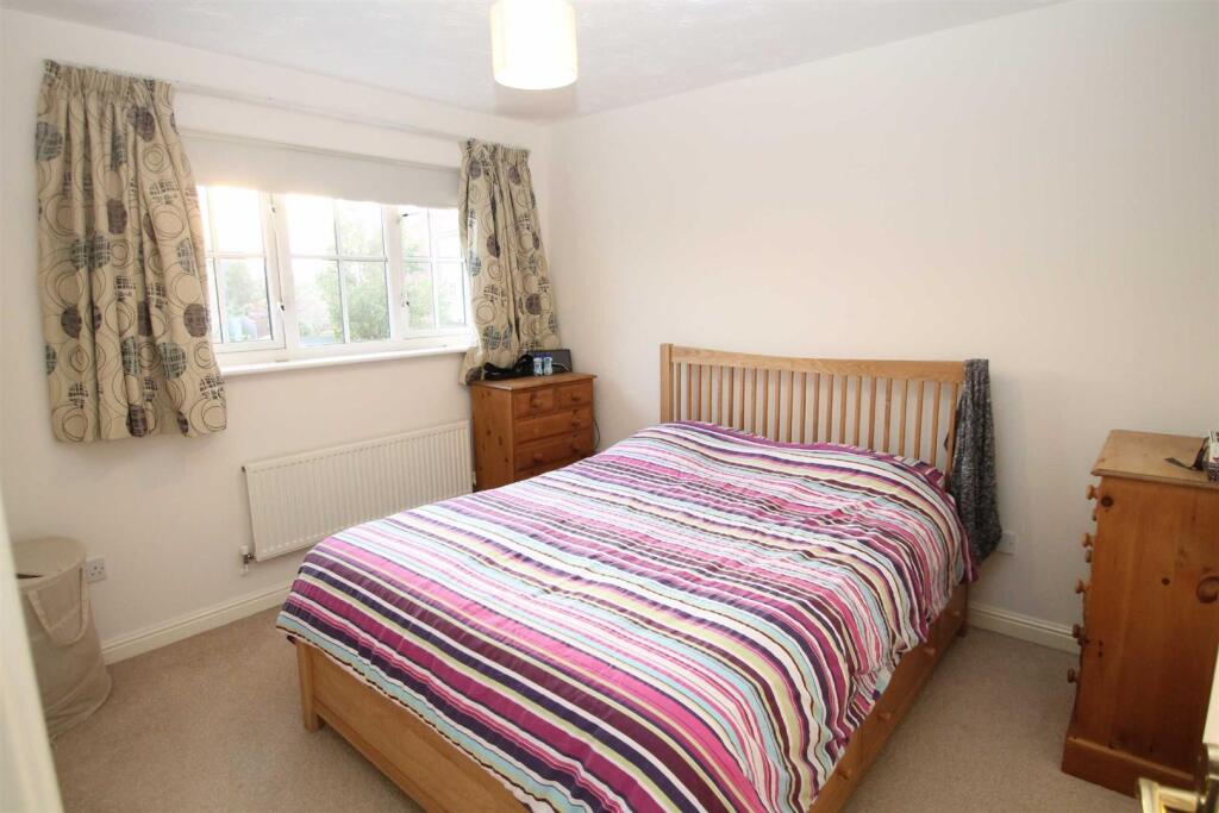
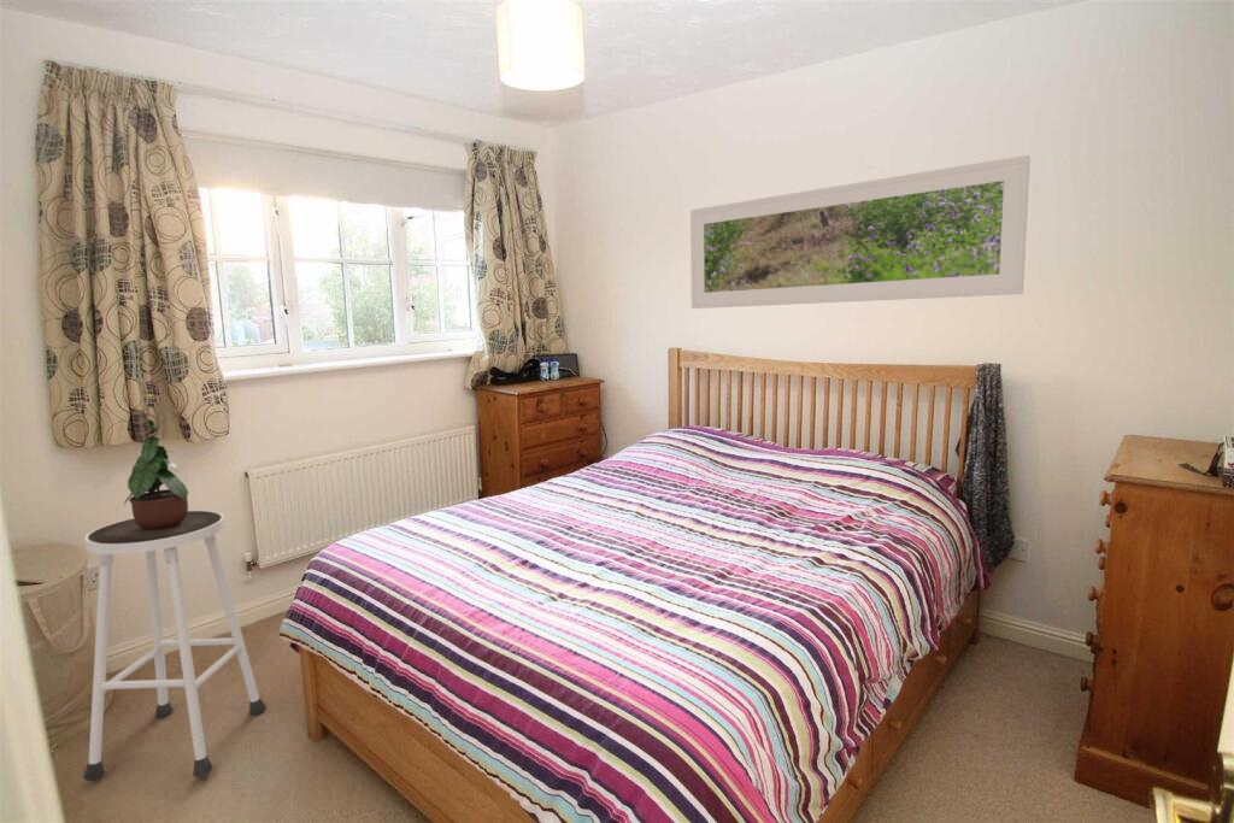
+ potted plant (153, 472)
+ stool (170, 640)
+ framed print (830, 245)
